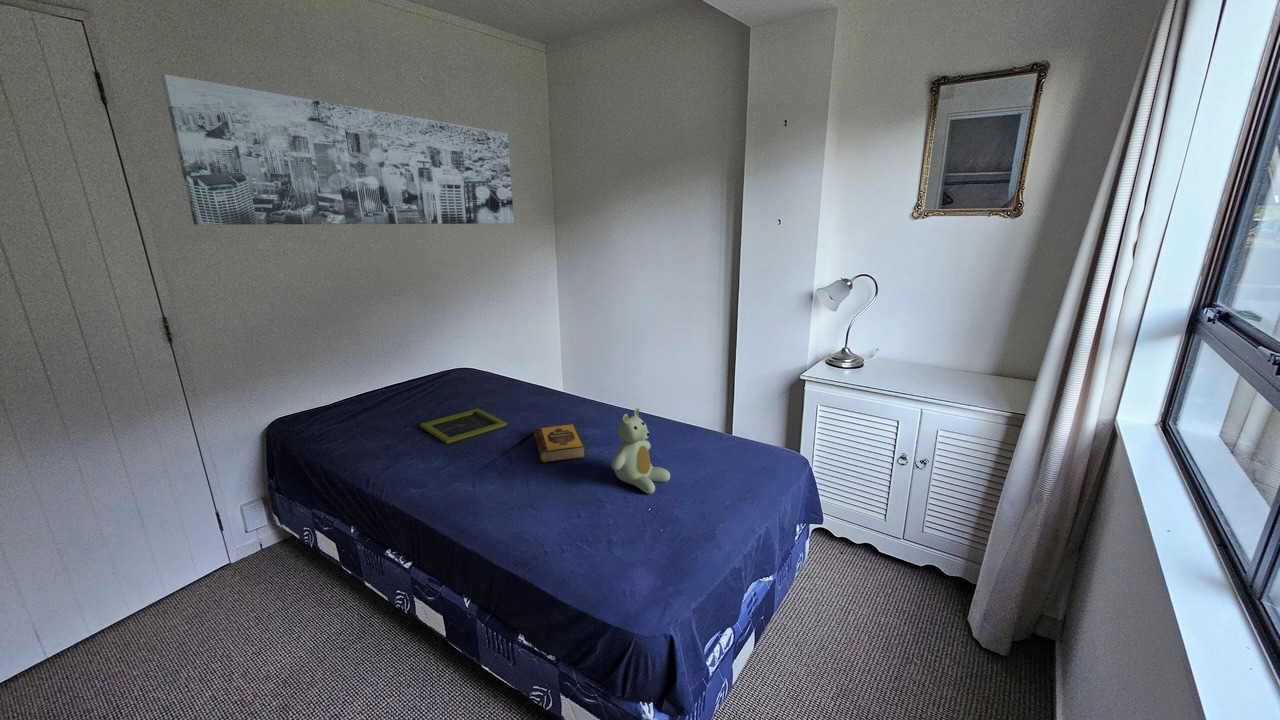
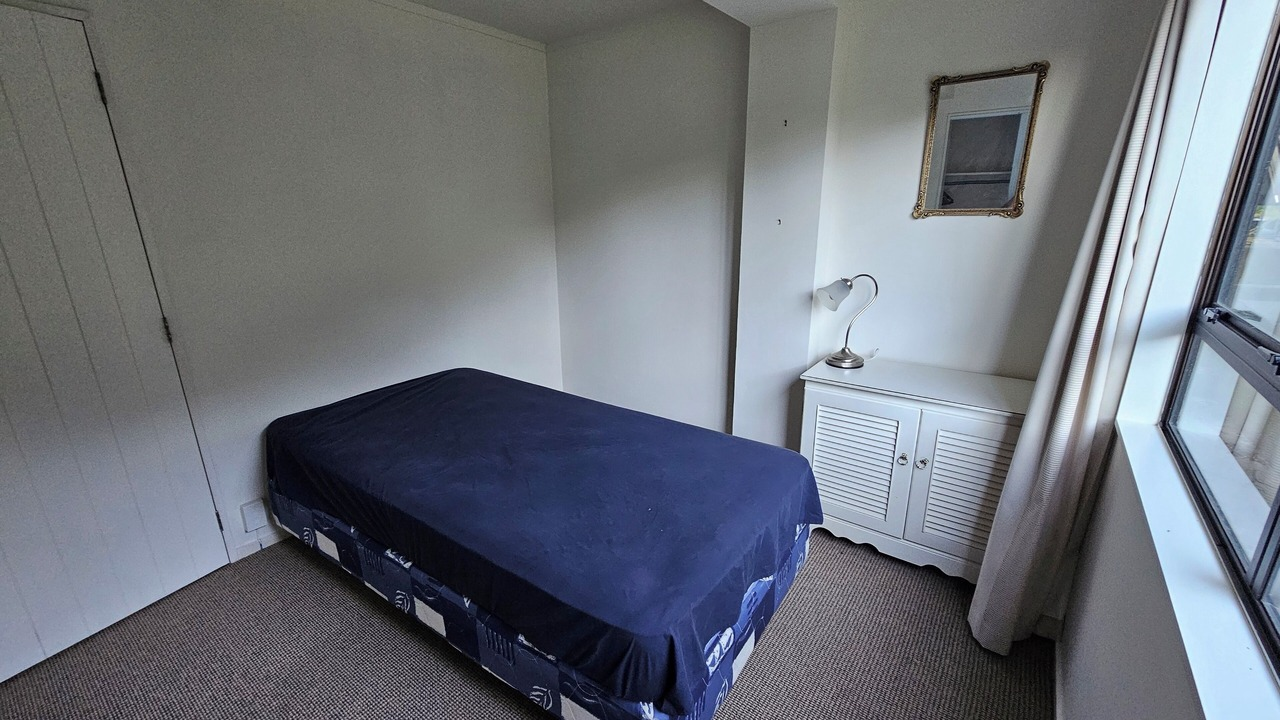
- hardback book (558, 442)
- stuffed bear (641, 448)
- wall art (384, 169)
- tray (463, 424)
